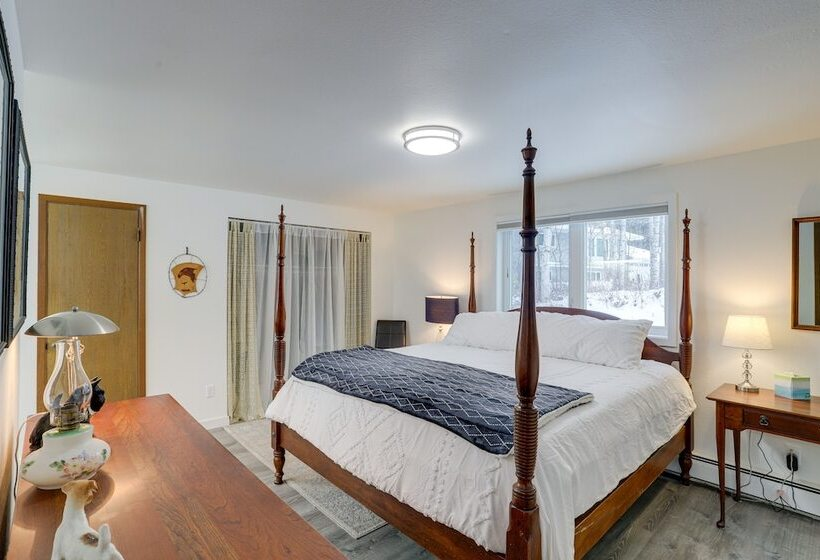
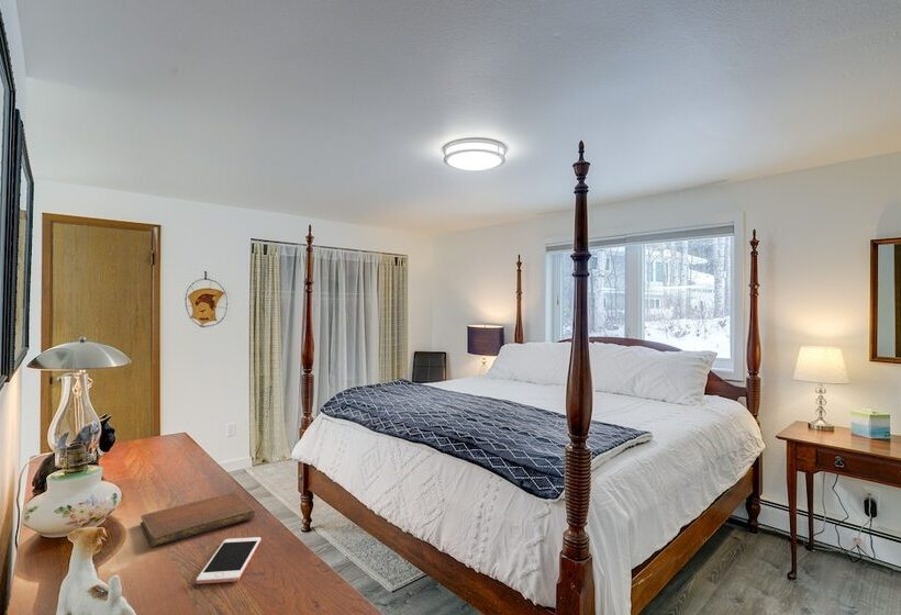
+ notebook (198, 516)
+ cell phone (231, 558)
